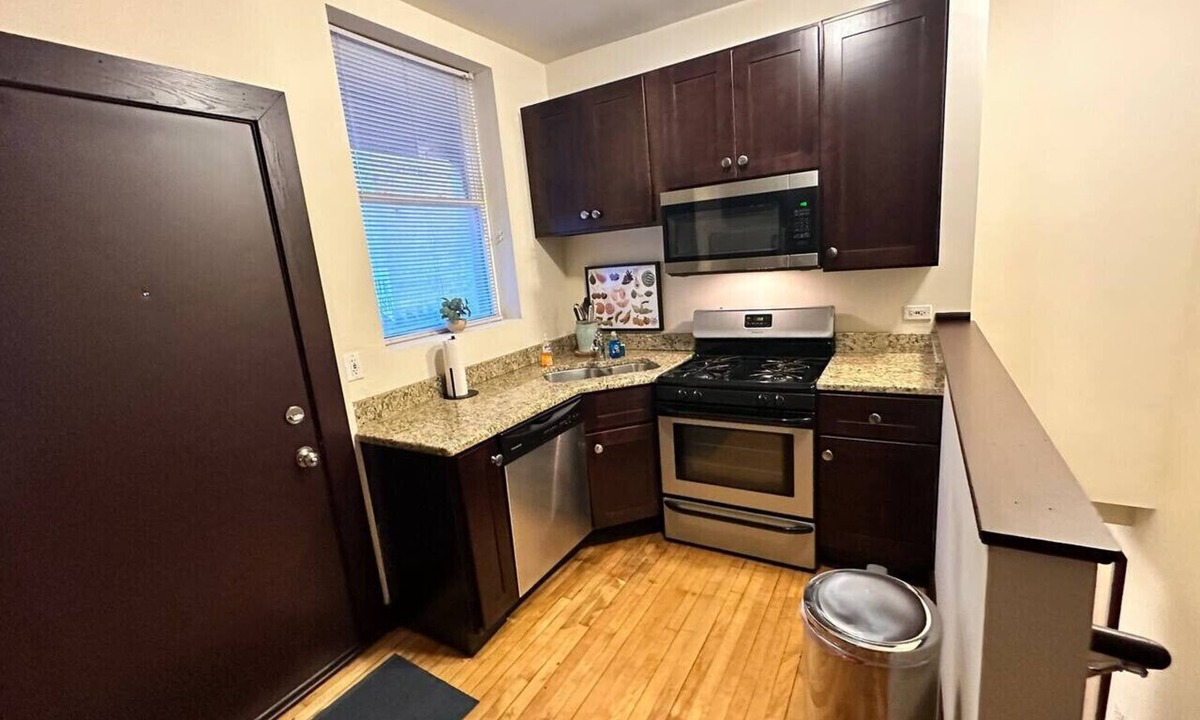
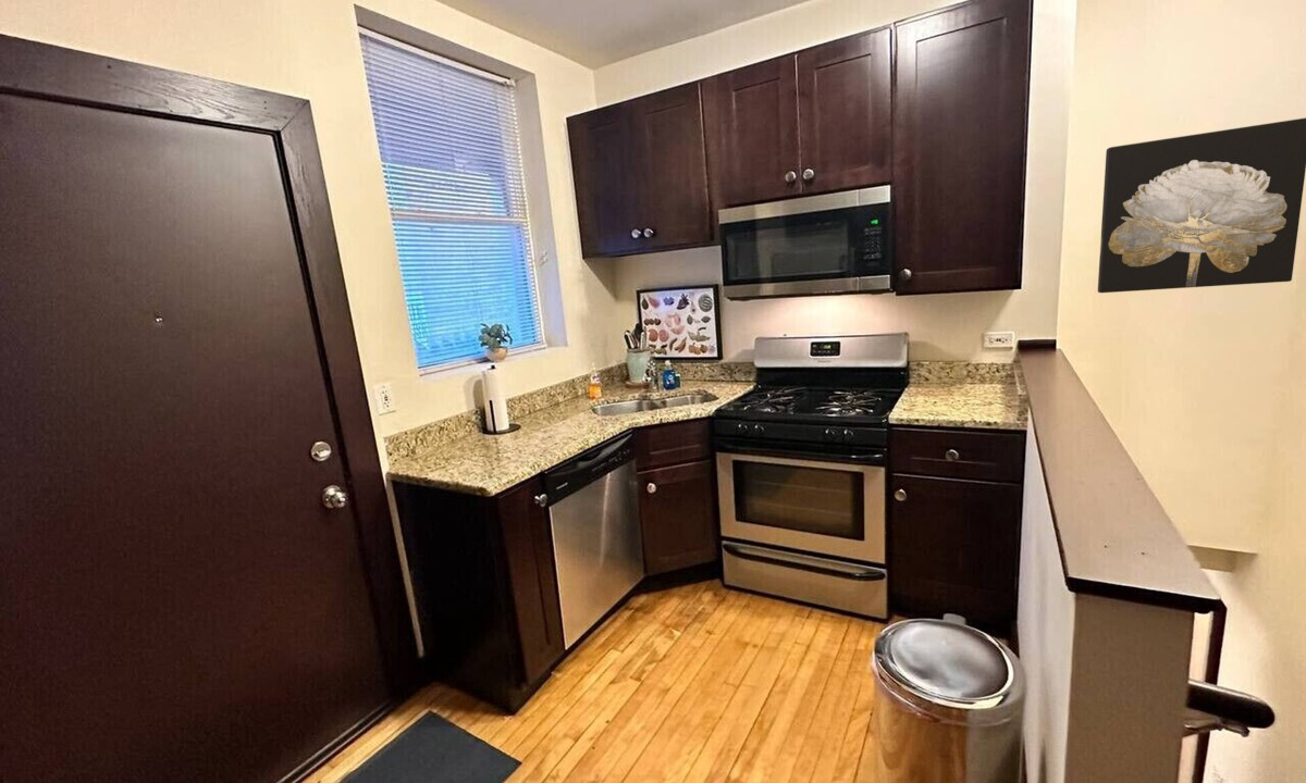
+ wall art (1195, 212)
